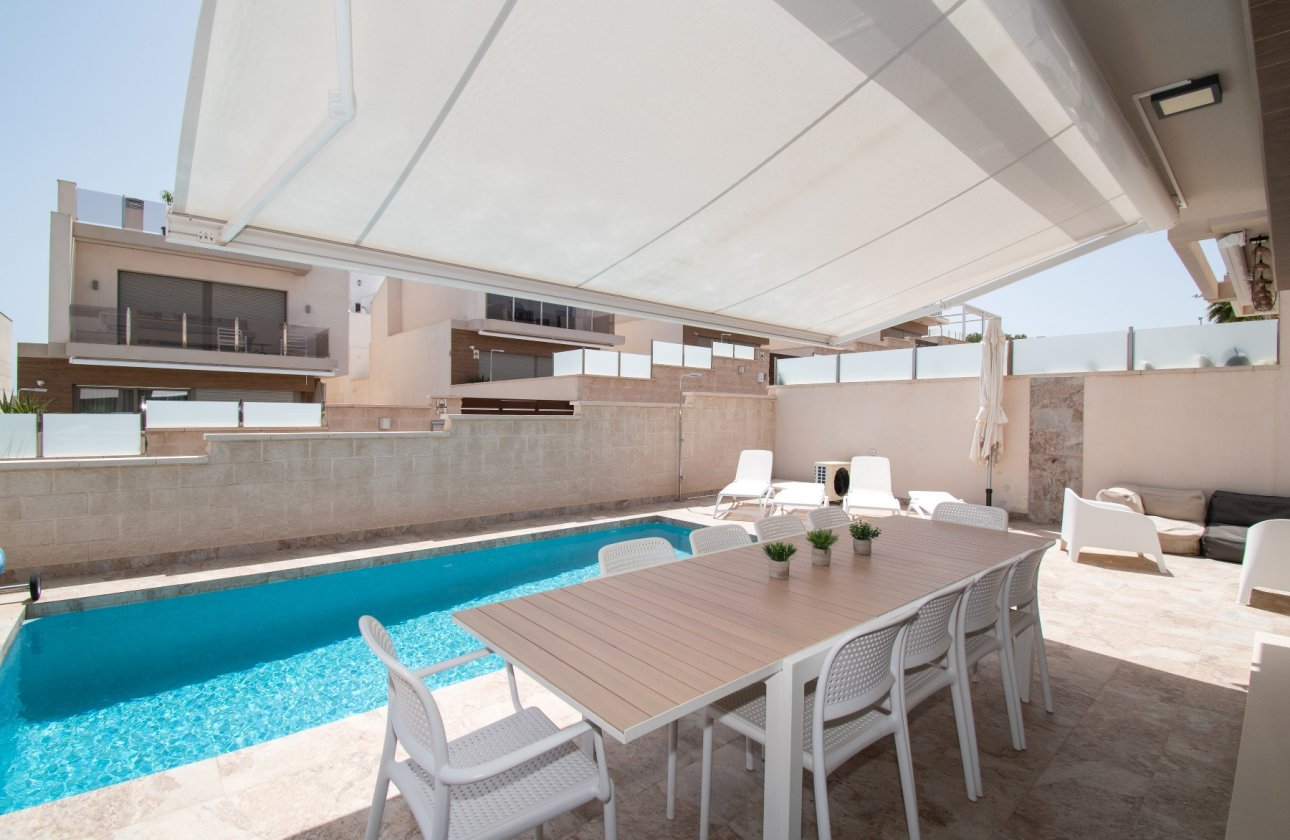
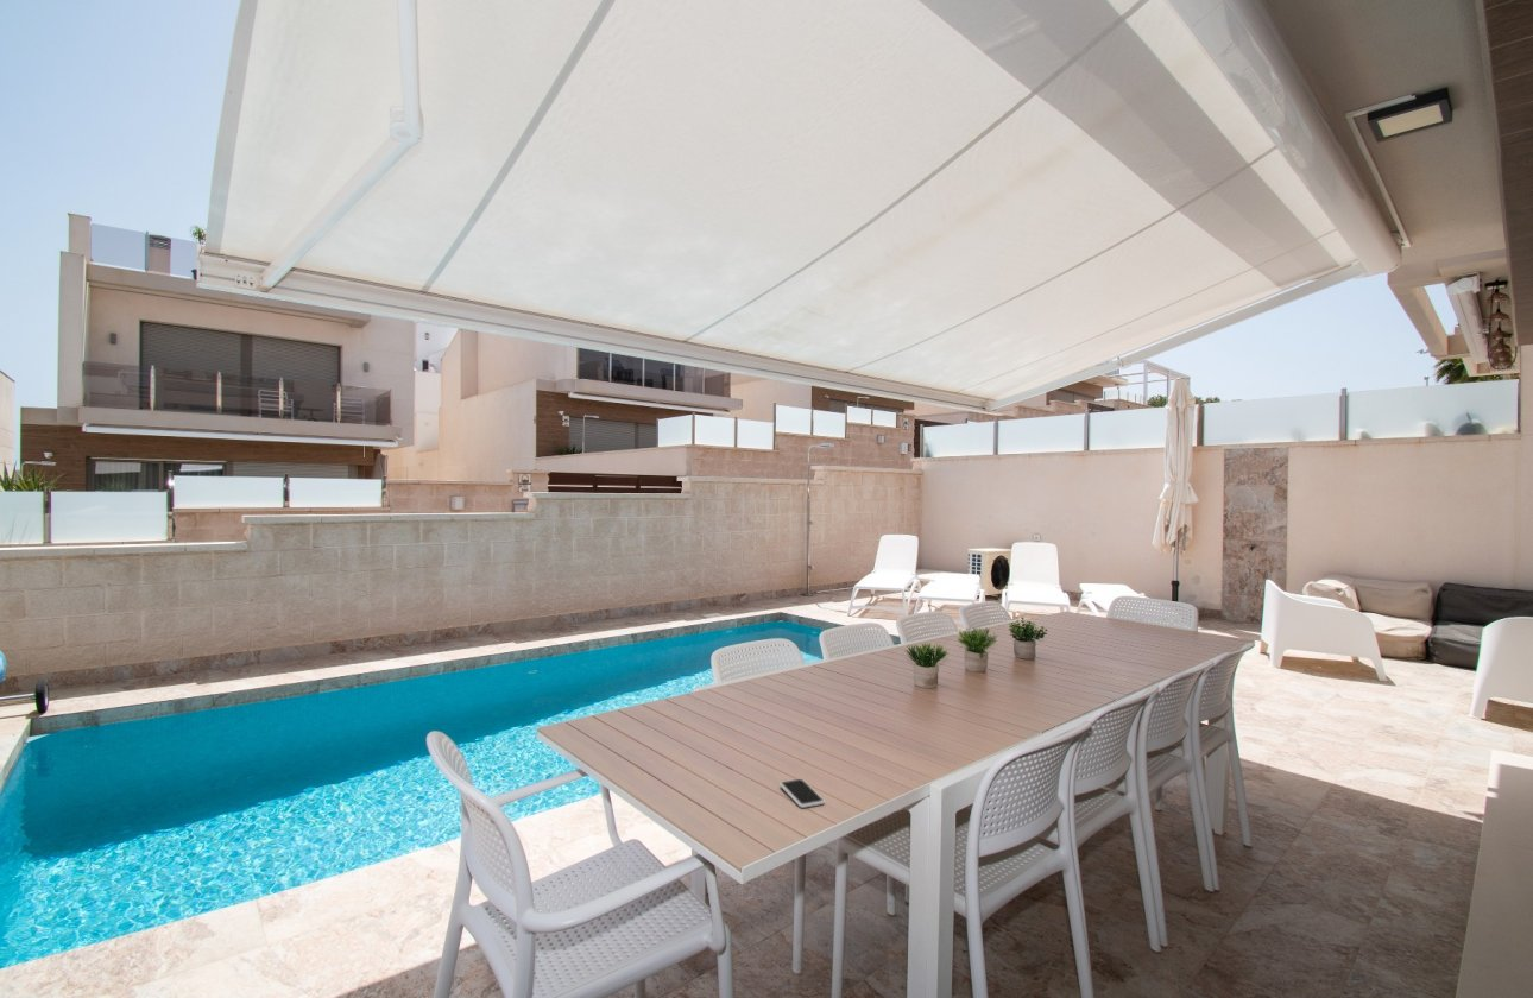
+ smartphone (801, 792)
